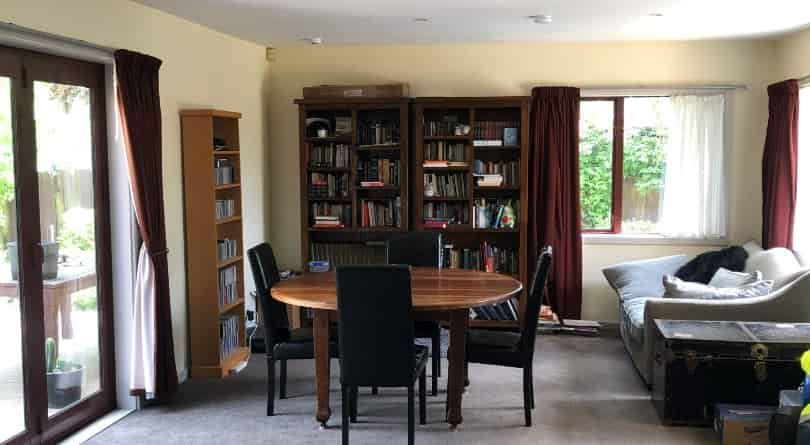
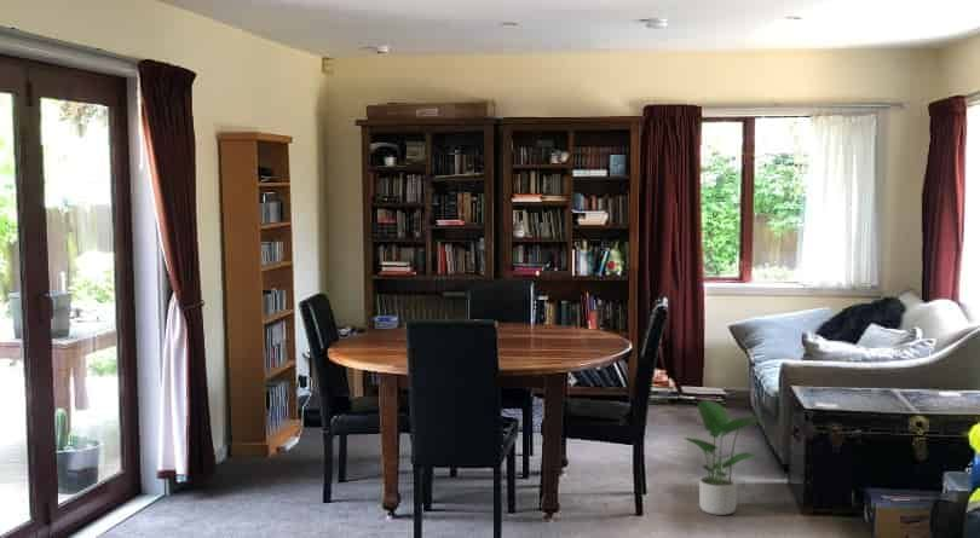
+ potted plant (719, 458)
